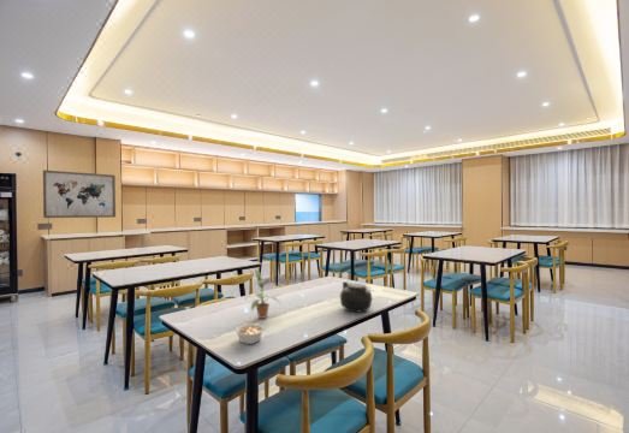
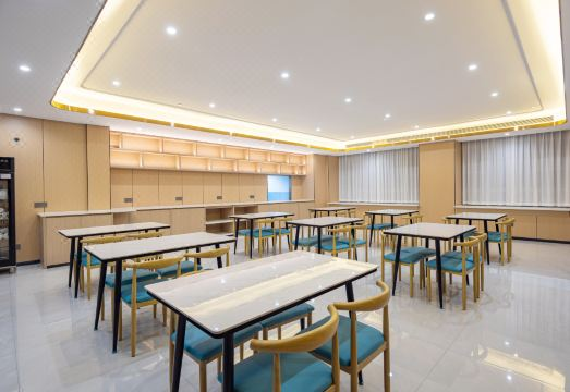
- teapot (354, 296)
- legume (250, 333)
- wall art (81, 195)
- potted plant (262, 292)
